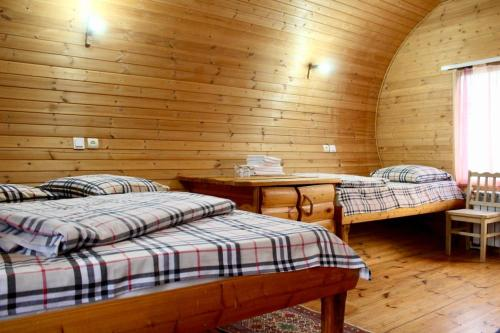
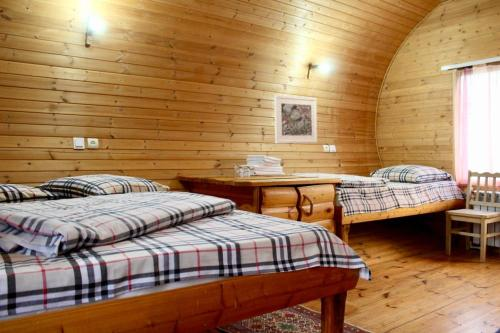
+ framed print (296, 119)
